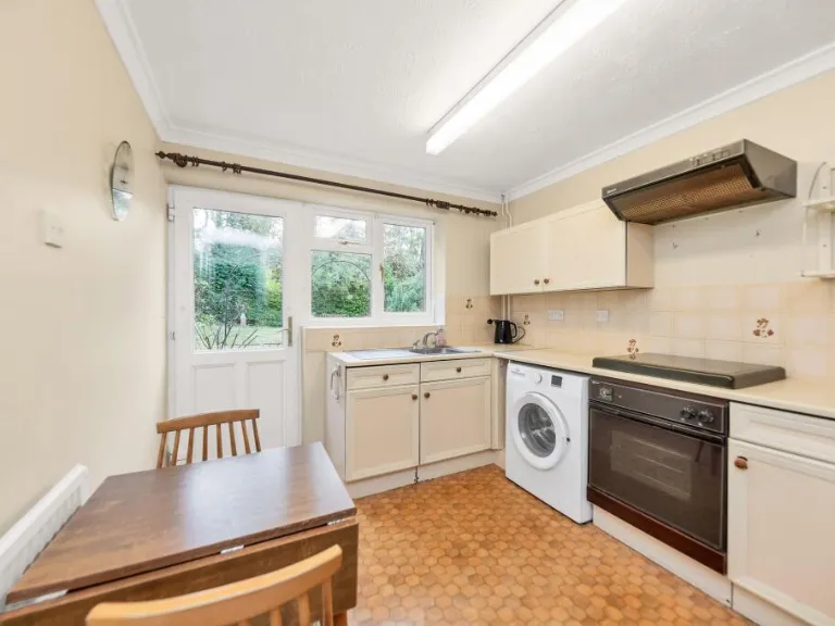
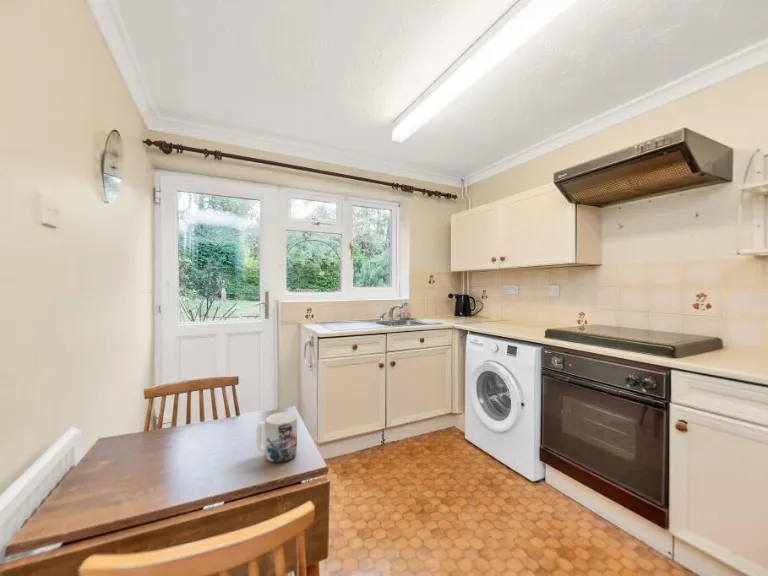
+ mug (277, 437)
